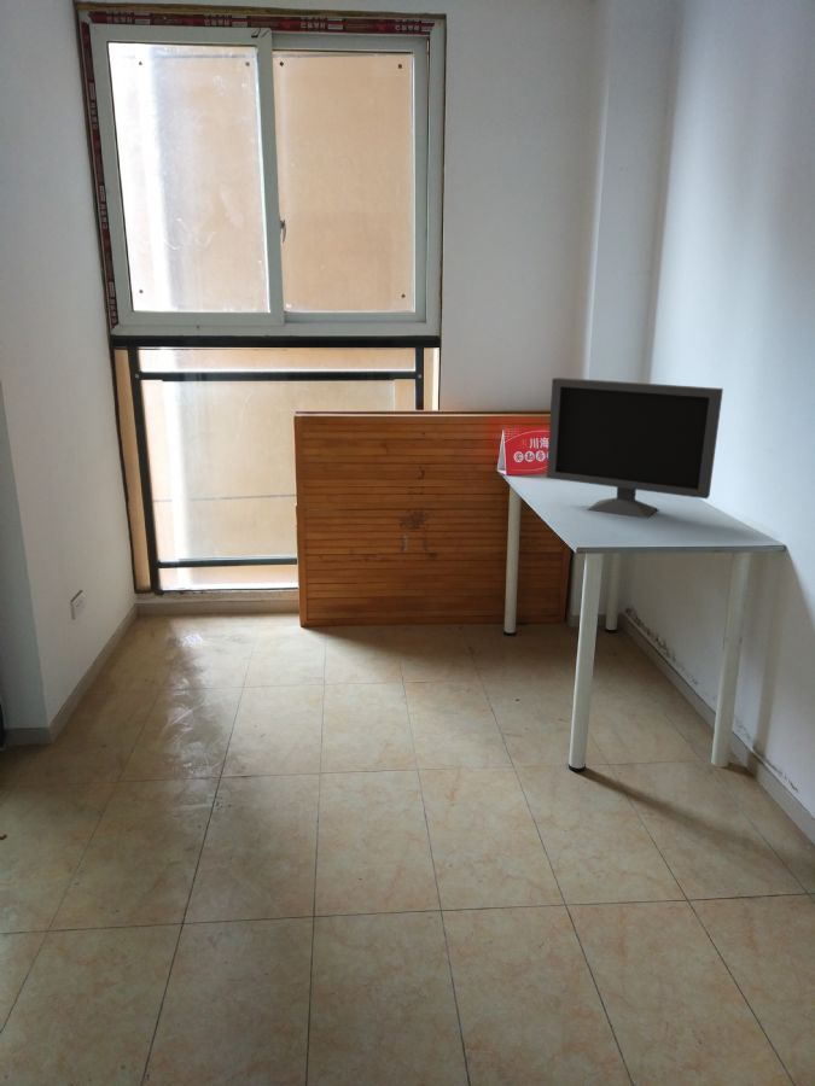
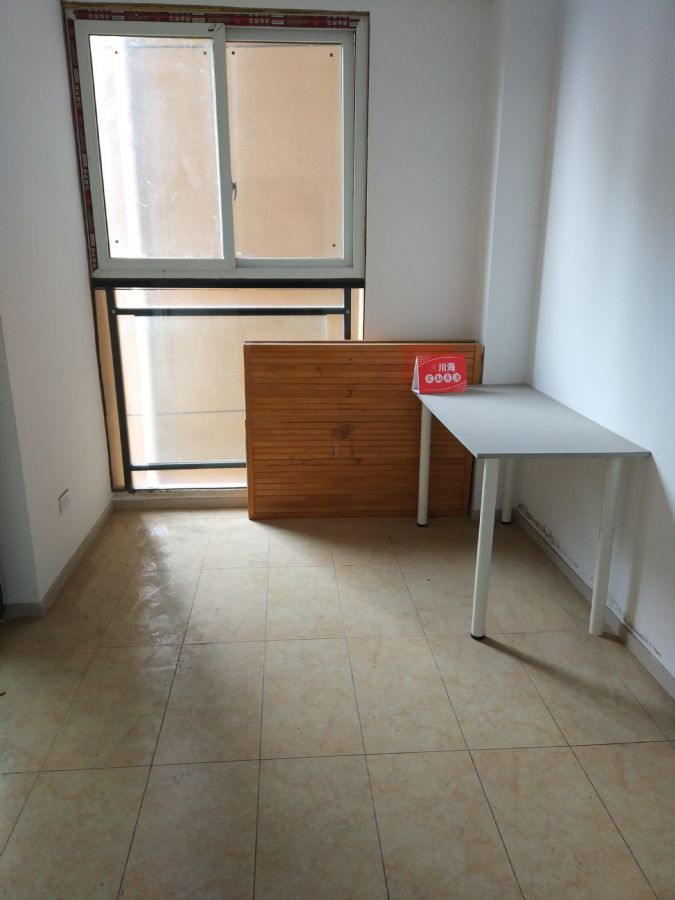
- monitor (628, 448)
